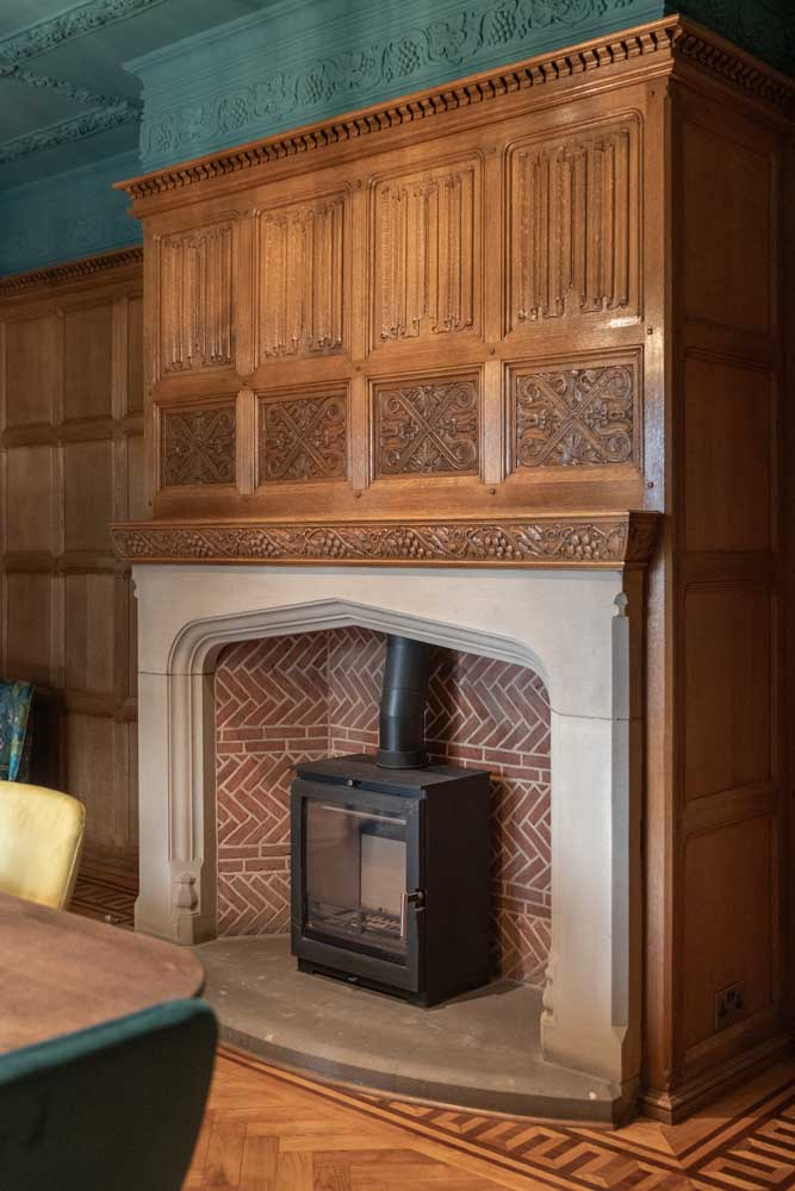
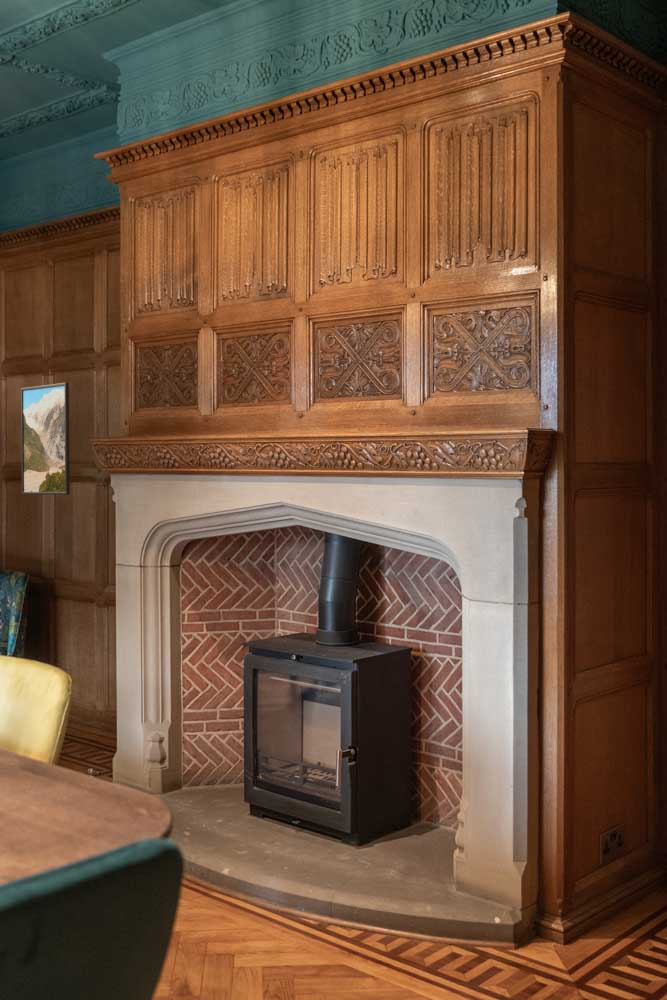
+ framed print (44, 440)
